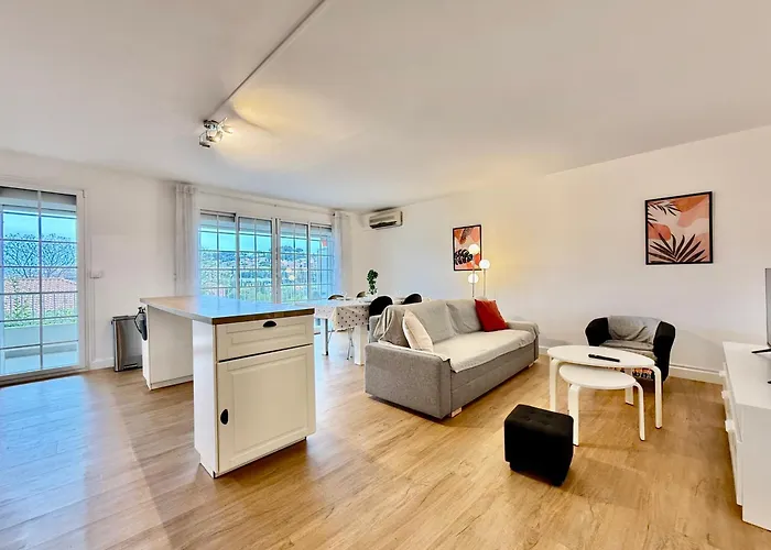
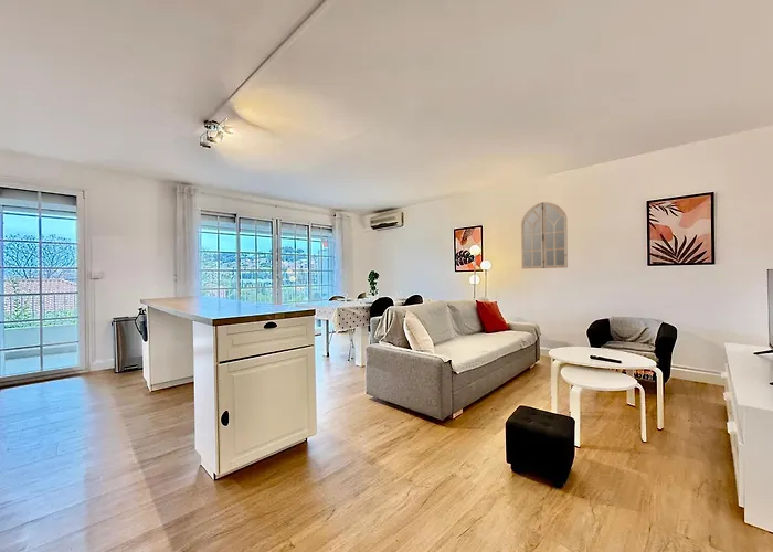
+ home mirror (542, 235)
